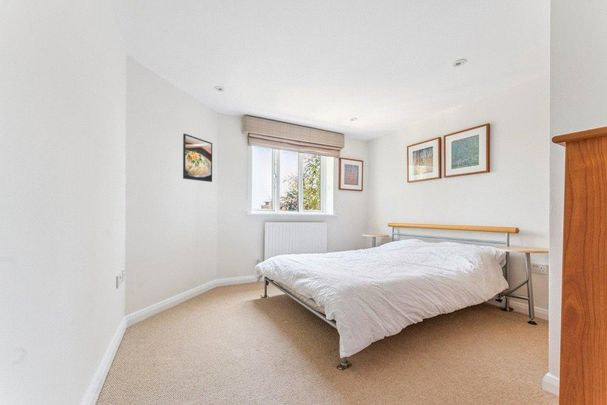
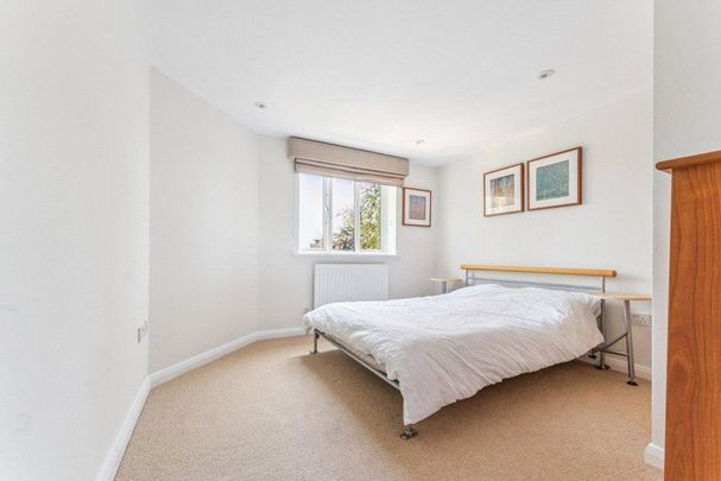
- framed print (198, 159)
